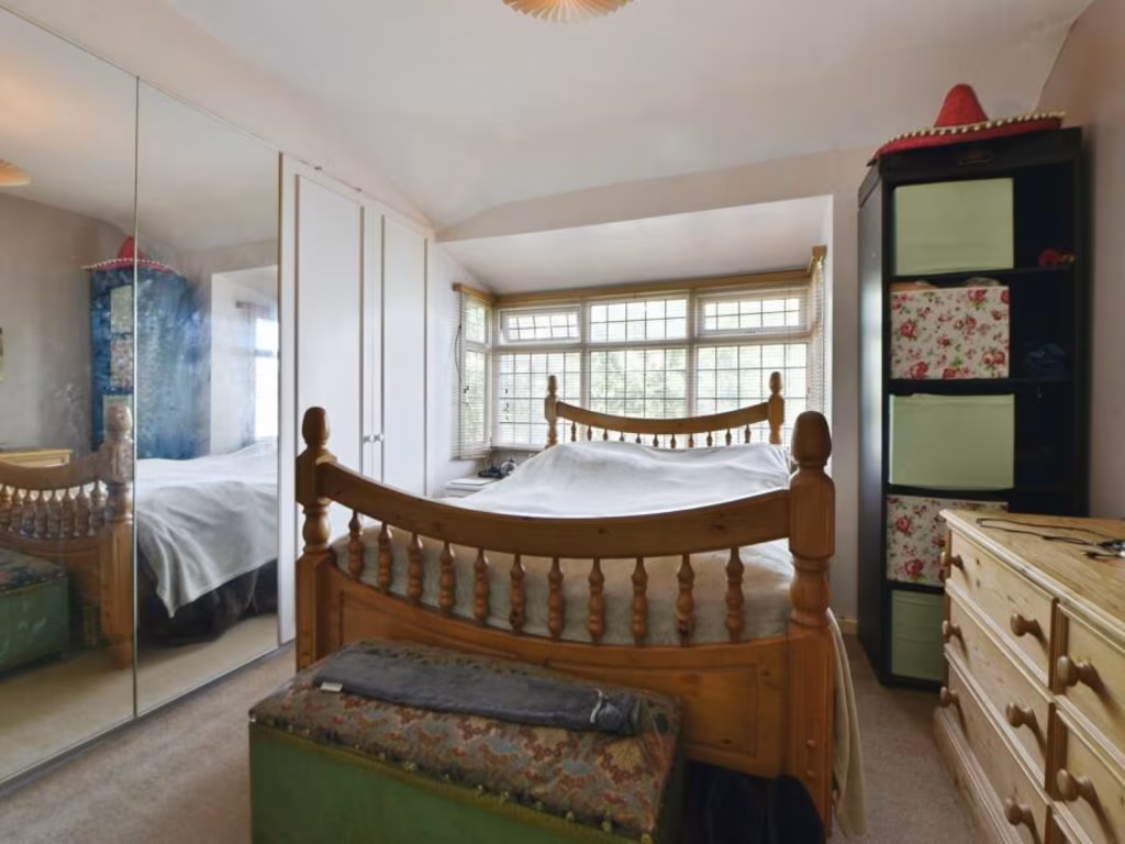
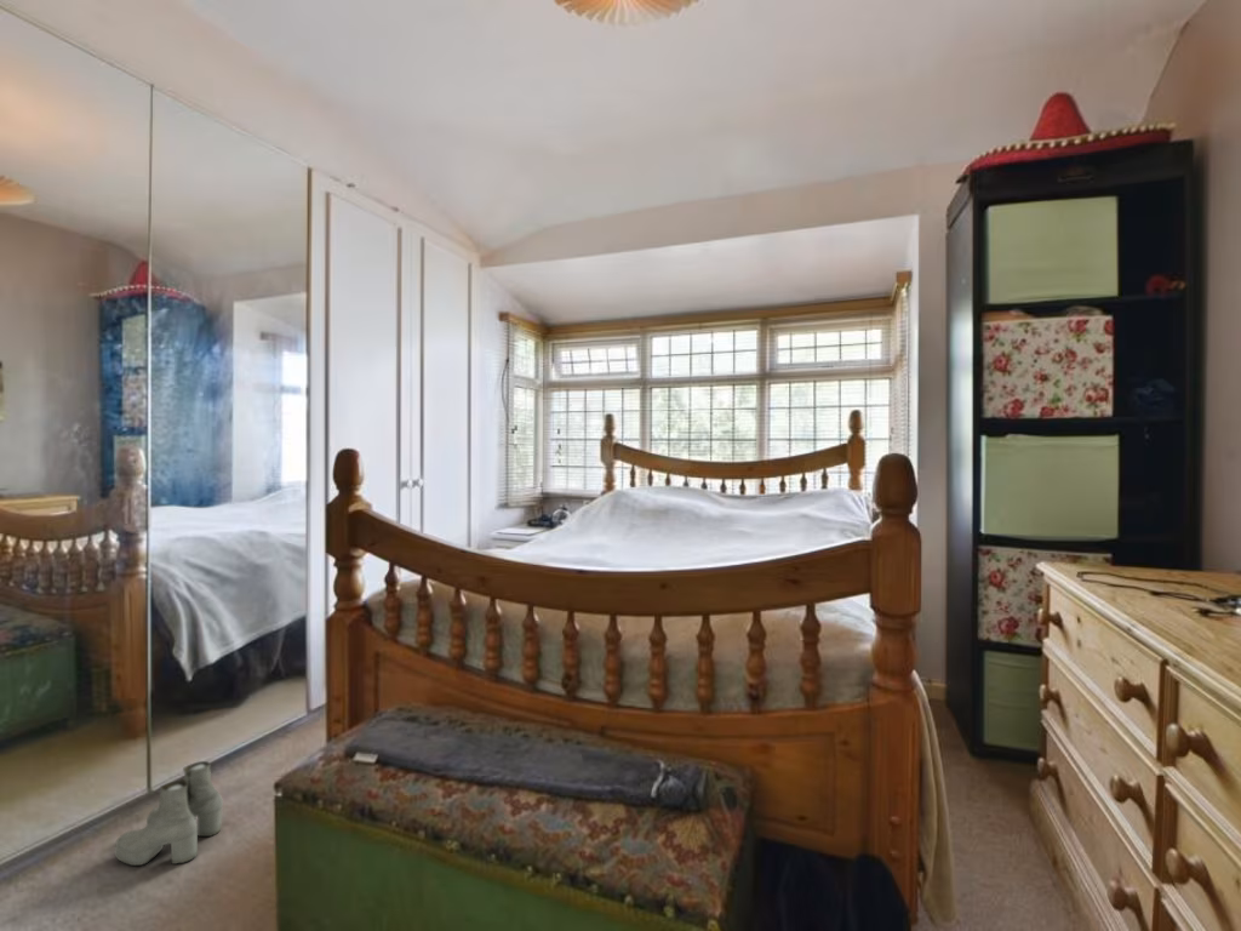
+ boots (171, 809)
